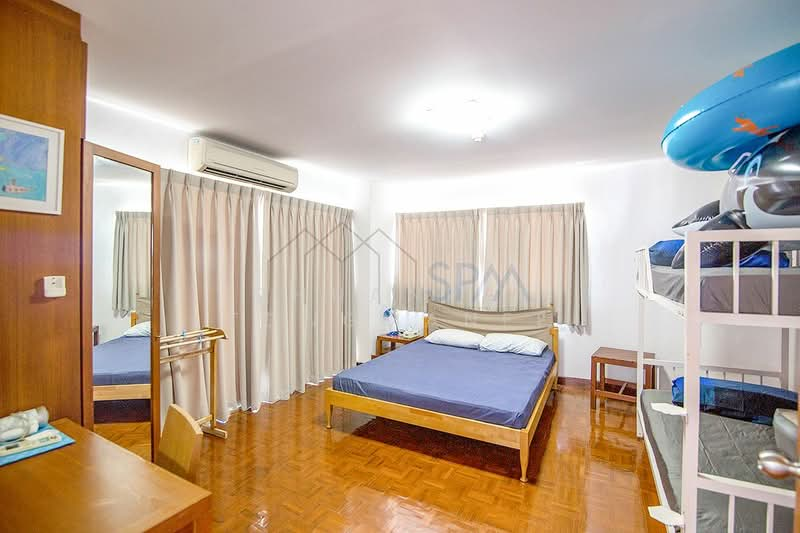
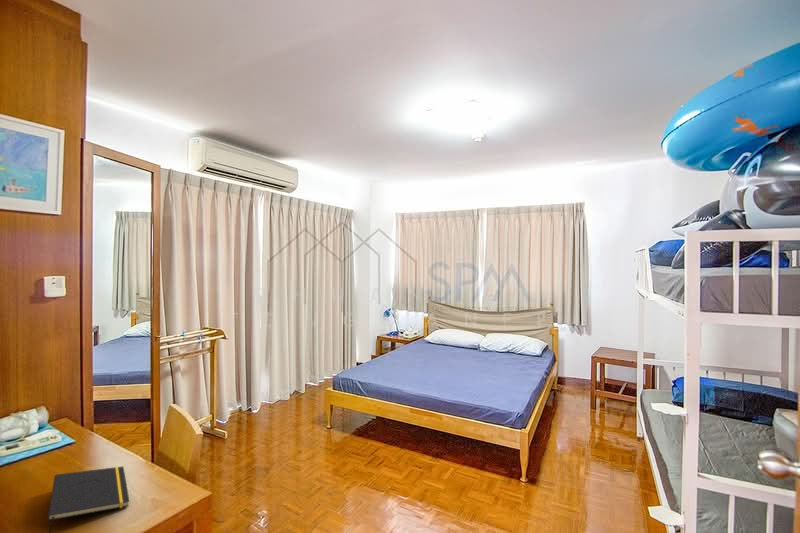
+ notepad (90, 490)
